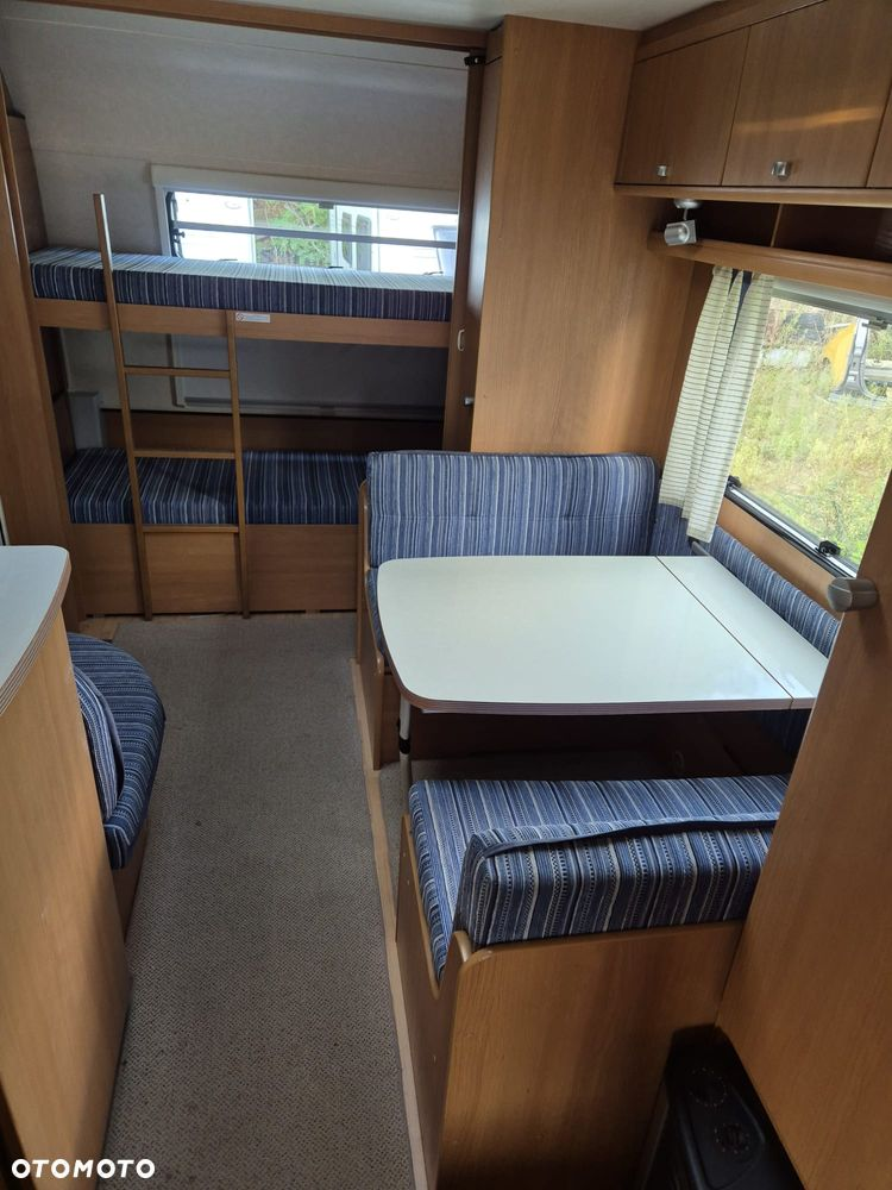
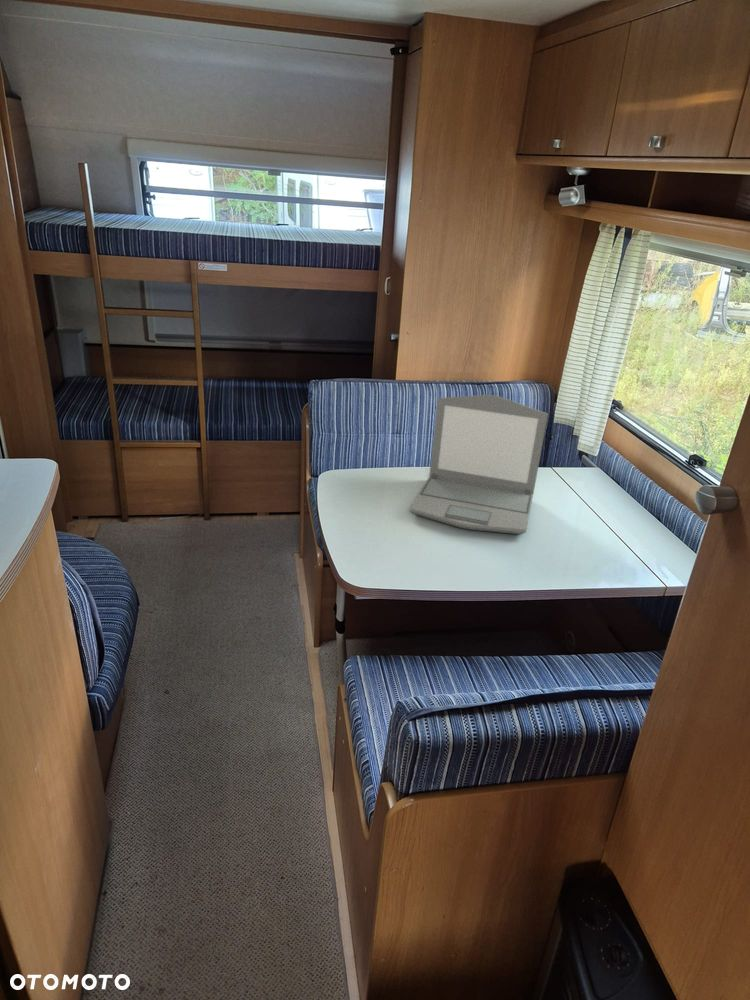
+ laptop (479, 460)
